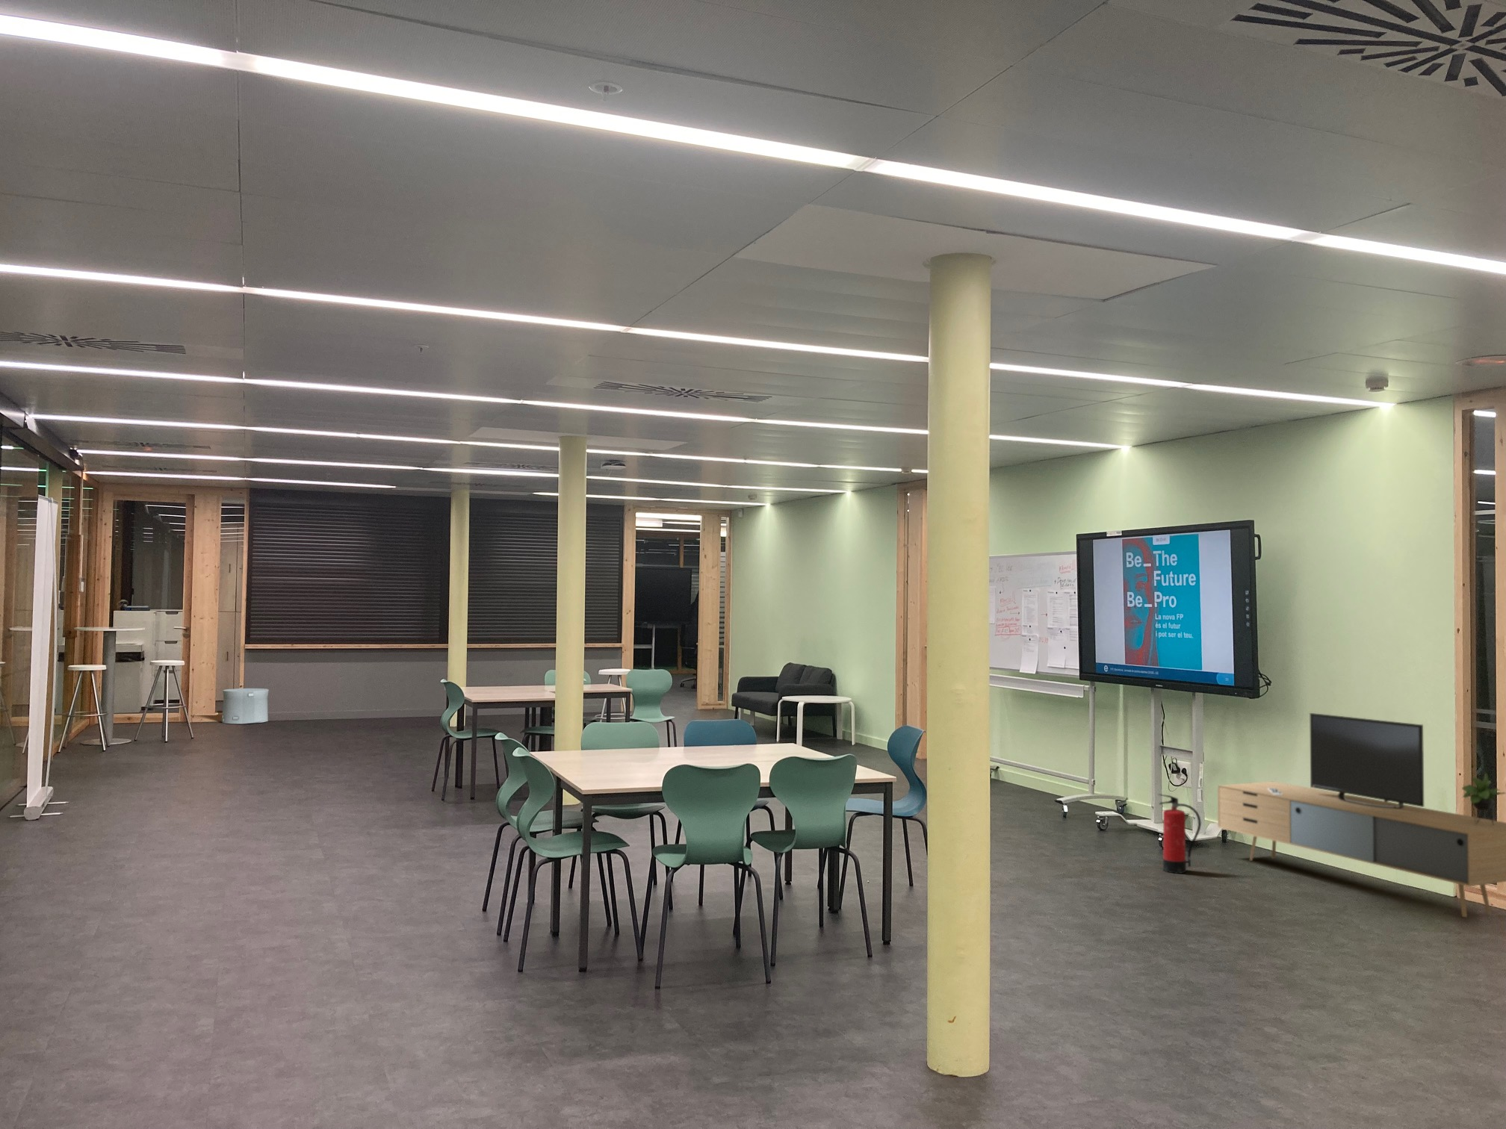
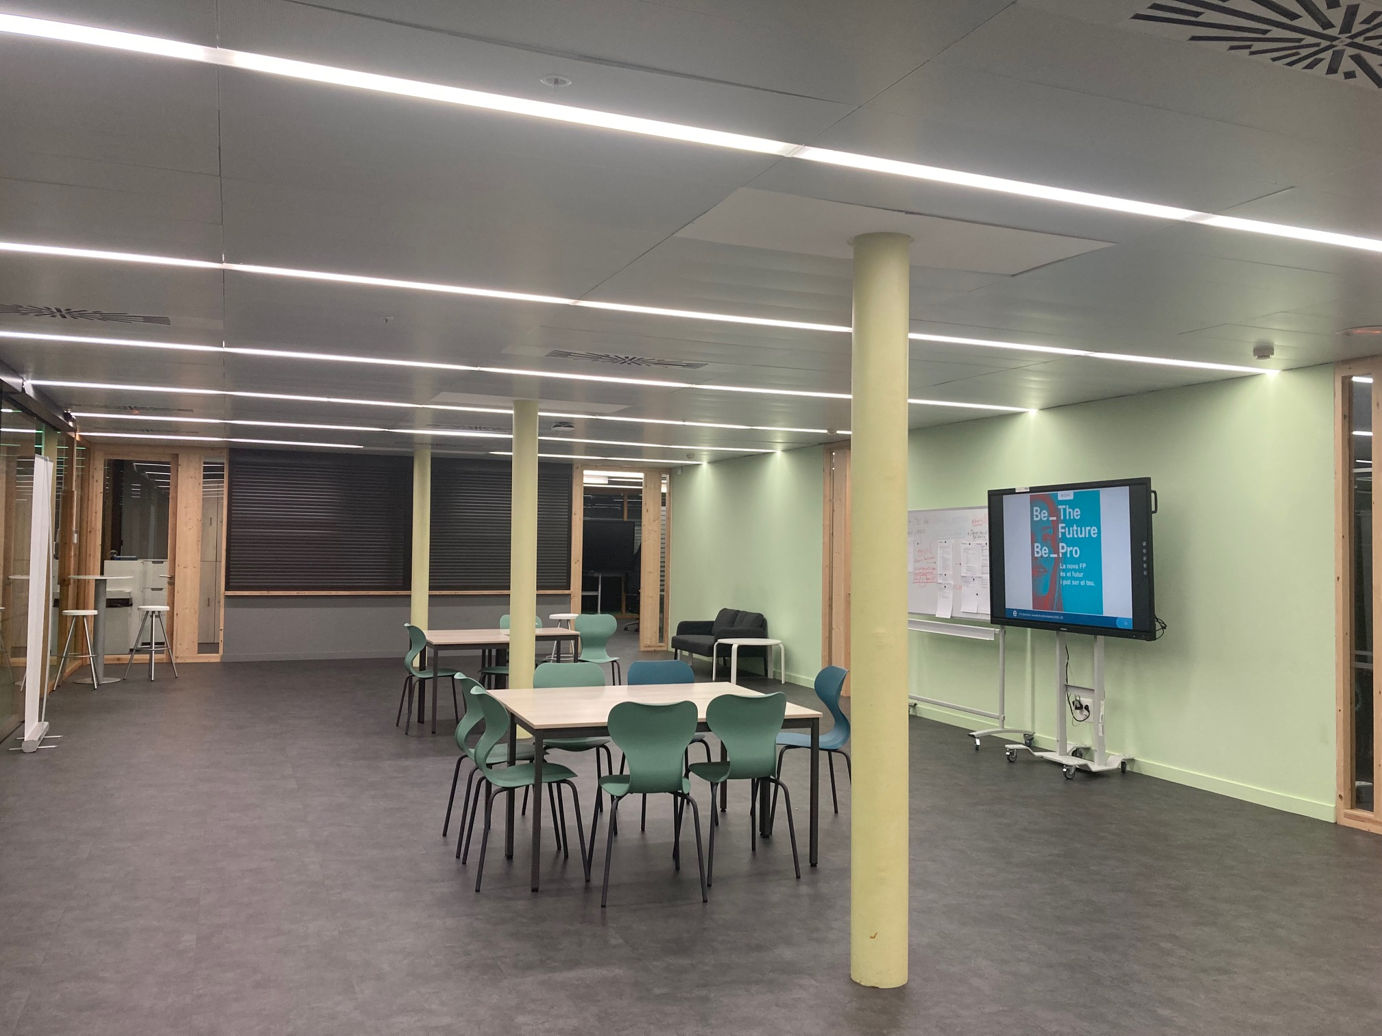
- trash can (245, 706)
- media console (1360, 802)
- fire extinguisher (1180, 833)
